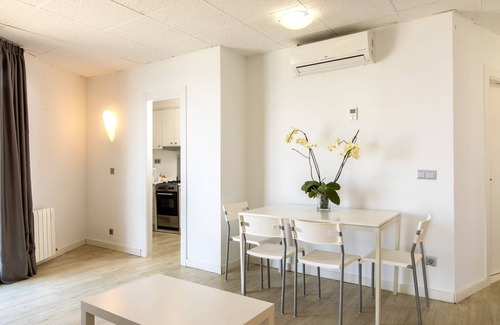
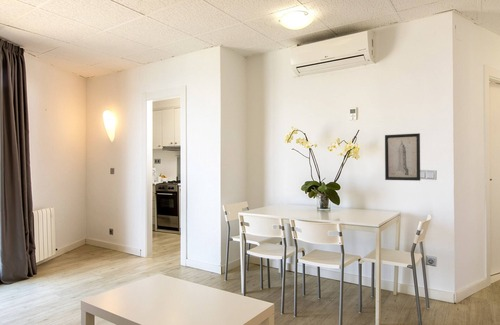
+ wall art (402, 157)
